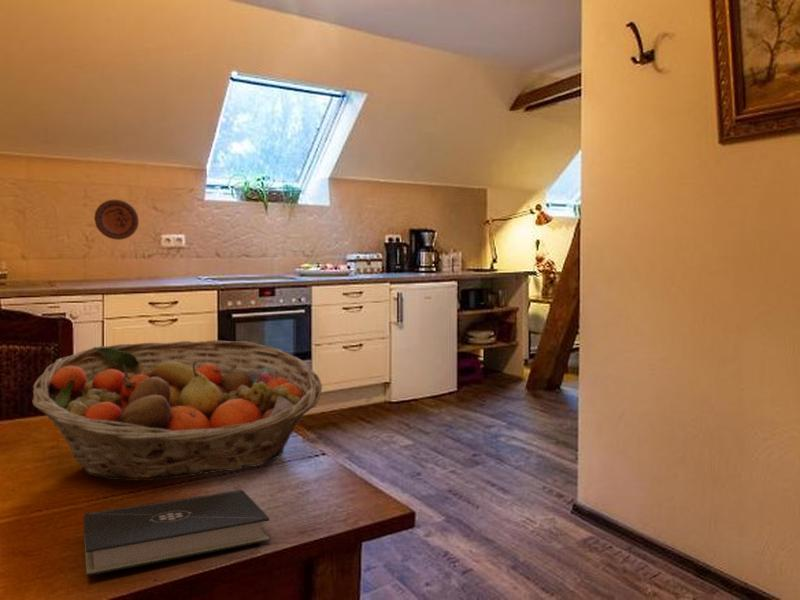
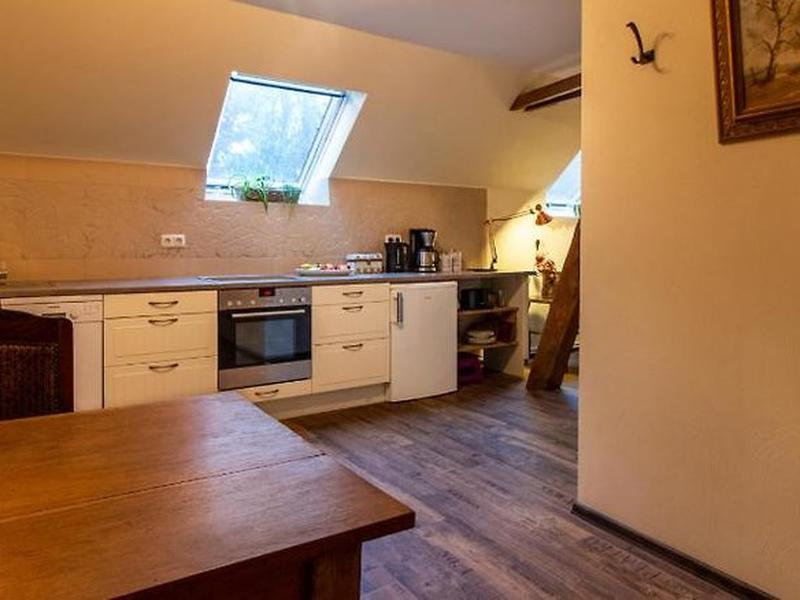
- book (175, 526)
- fruit basket (187, 400)
- decorative plate (116, 219)
